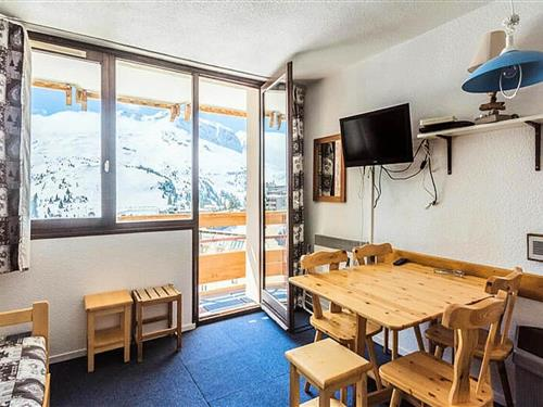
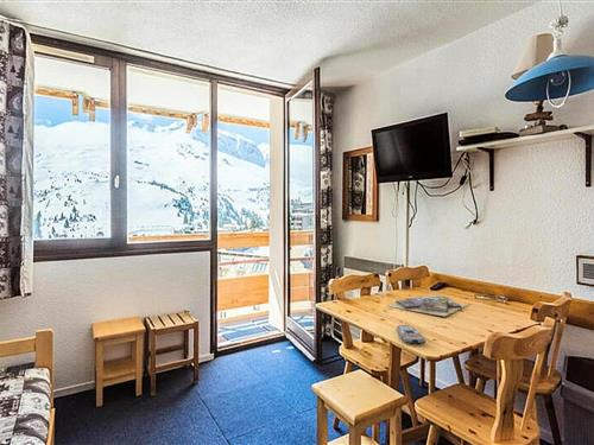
+ video game cases (428, 301)
+ remote control (409, 333)
